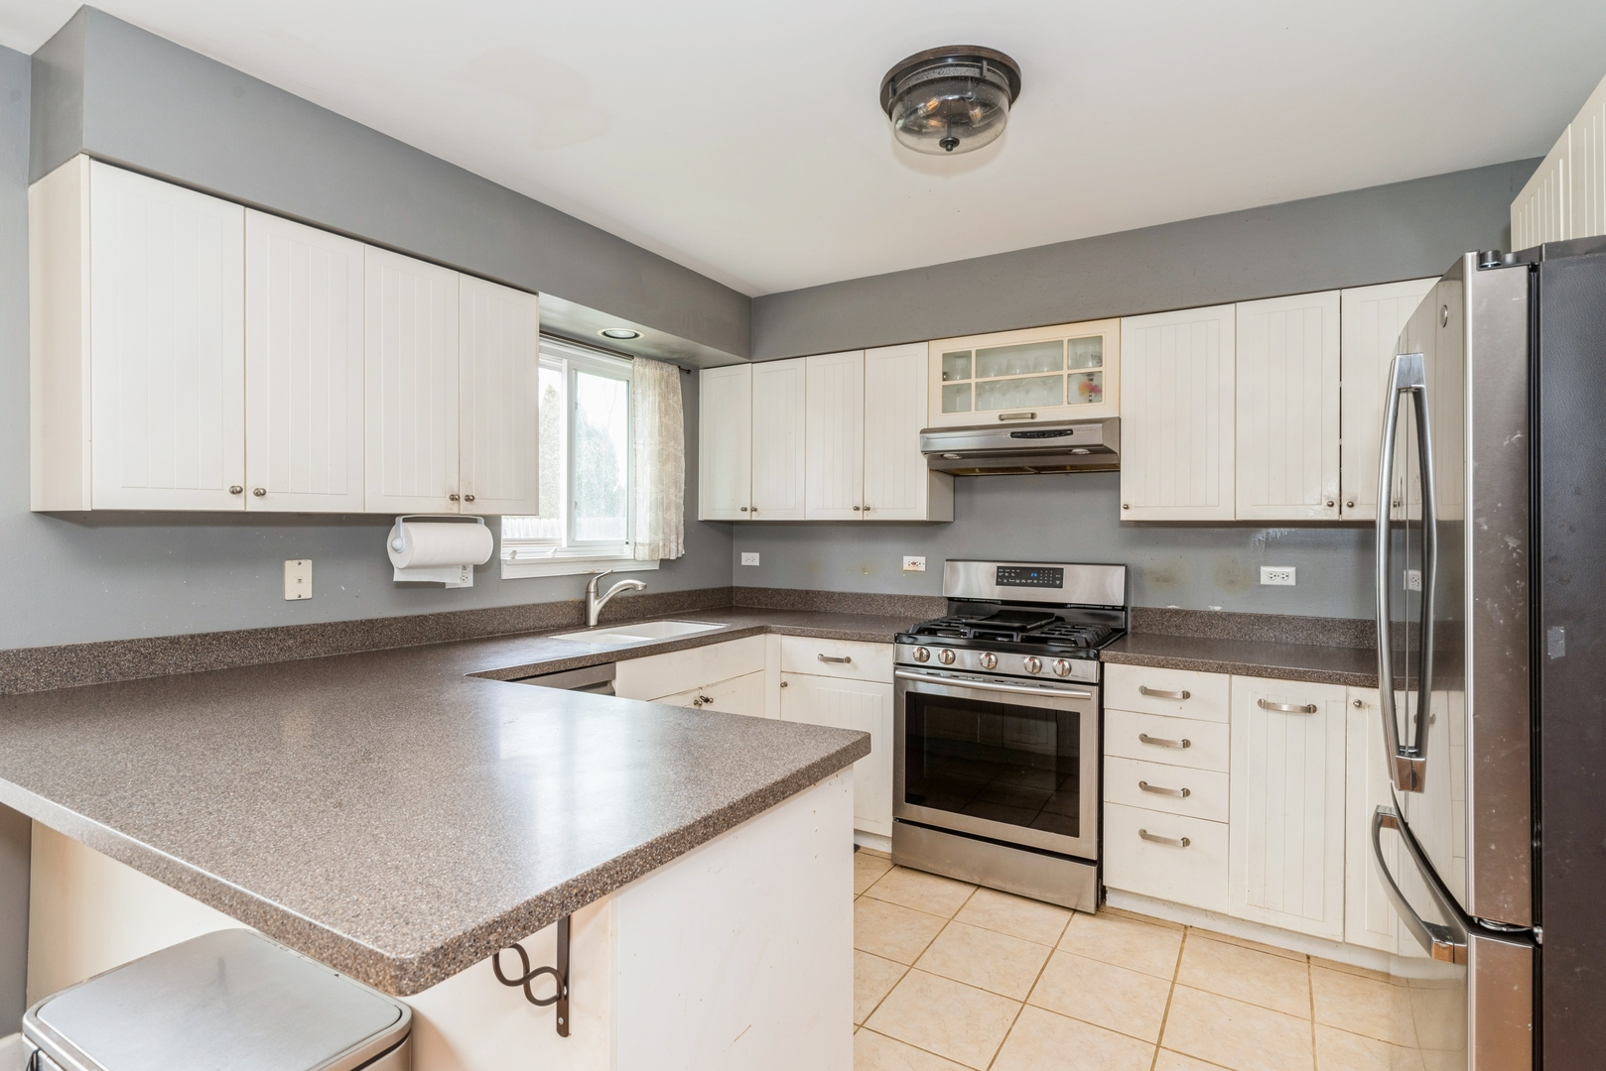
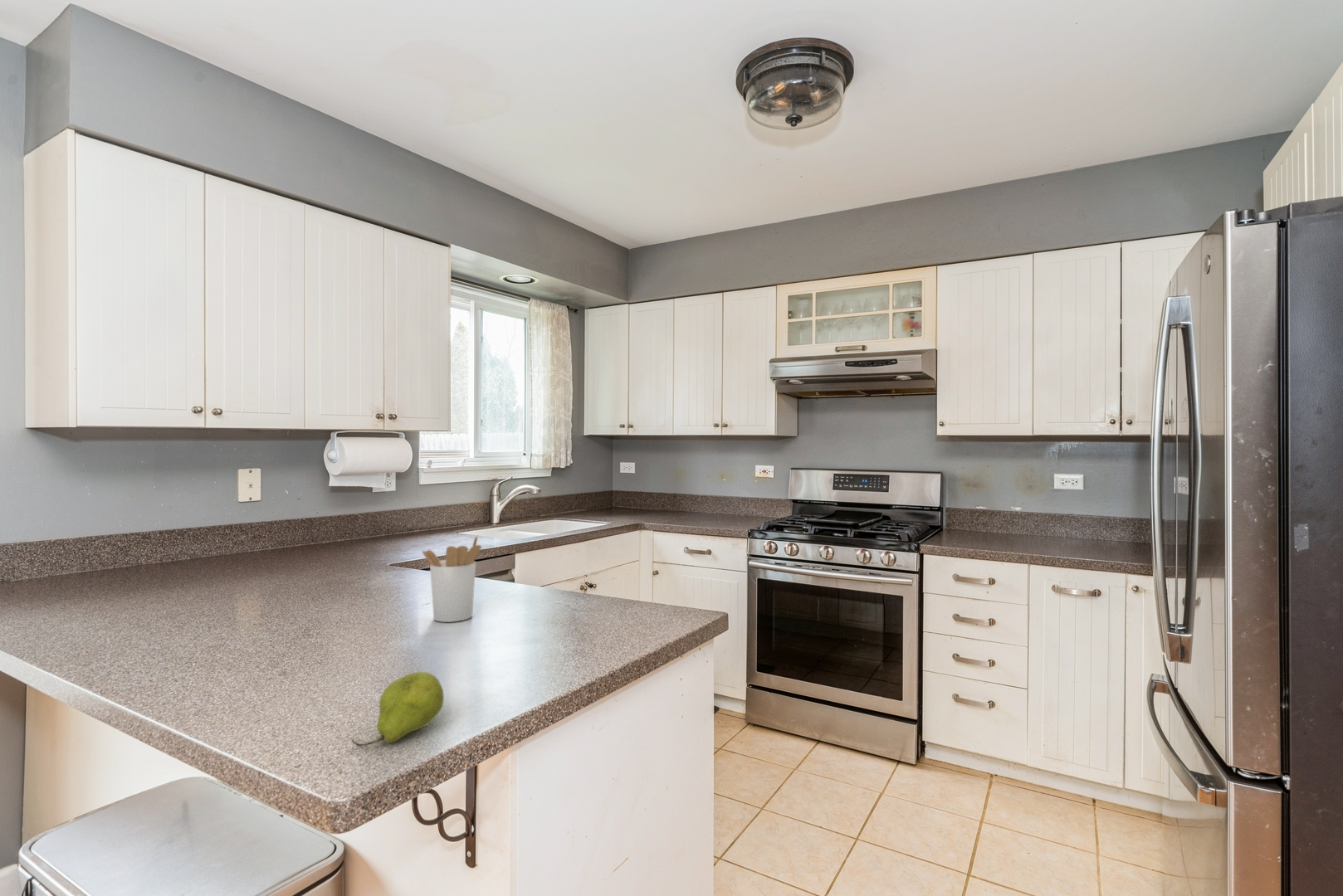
+ utensil holder (457, 578)
+ fruit (402, 704)
